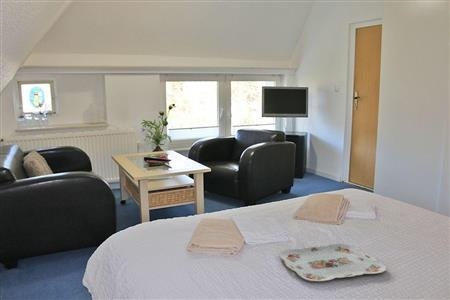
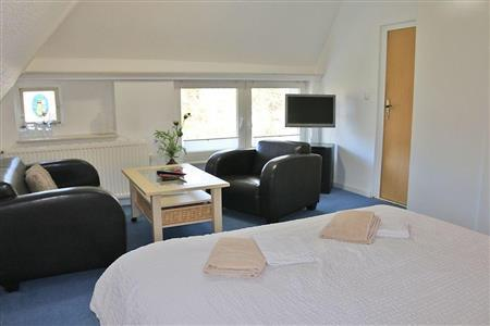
- serving tray (330, 261)
